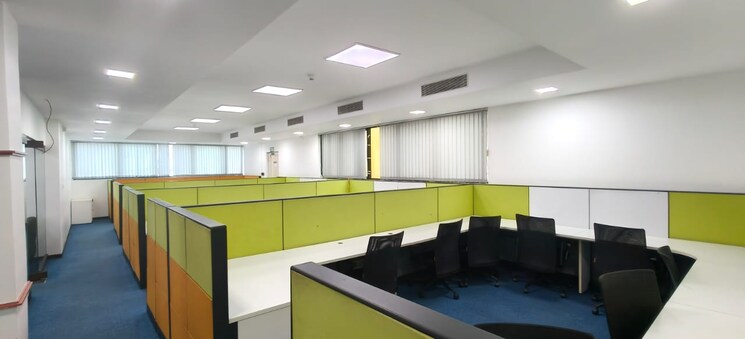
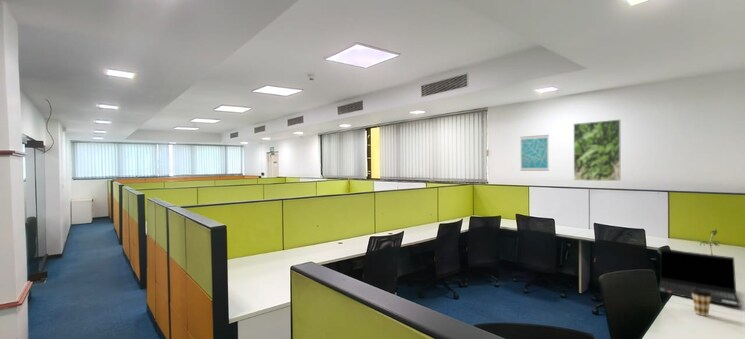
+ wall art (534, 153)
+ coffee cup (701, 302)
+ plant (711, 249)
+ laptop computer (696, 275)
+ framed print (596, 151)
